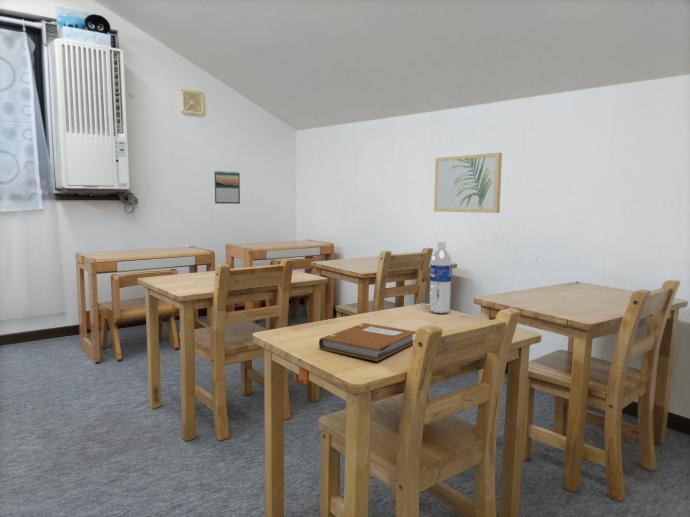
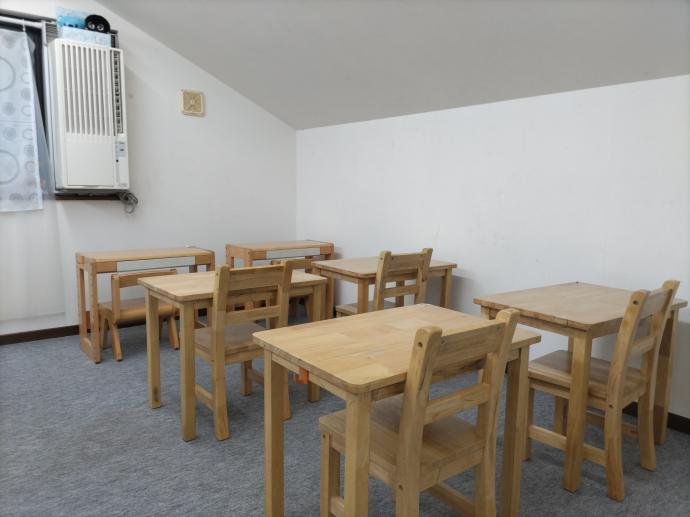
- notebook (369, 339)
- wall art (465, 184)
- calendar (227, 187)
- water bottle (440, 277)
